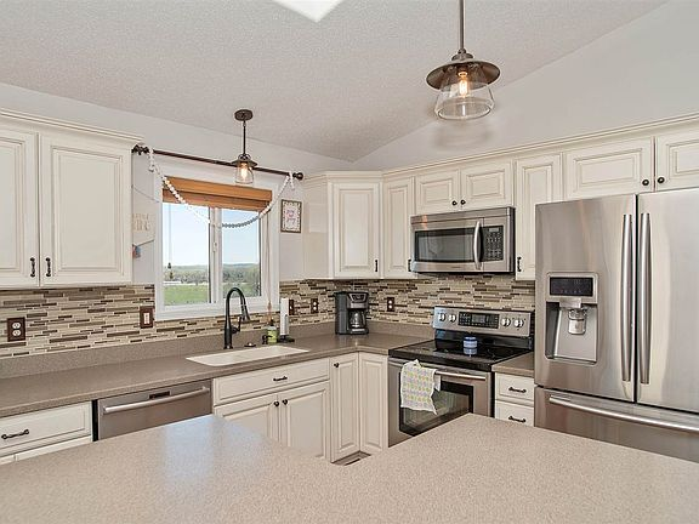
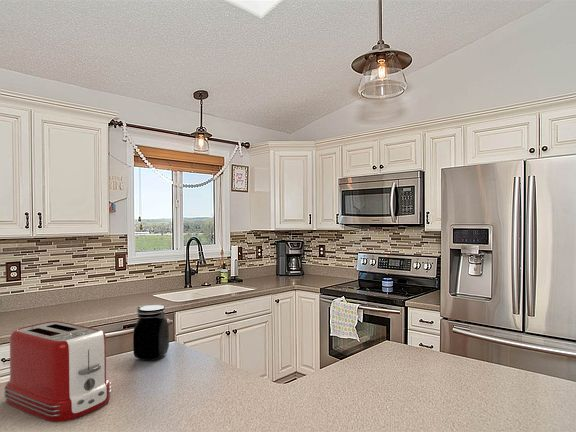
+ toaster (58, 364)
+ jar (151, 332)
